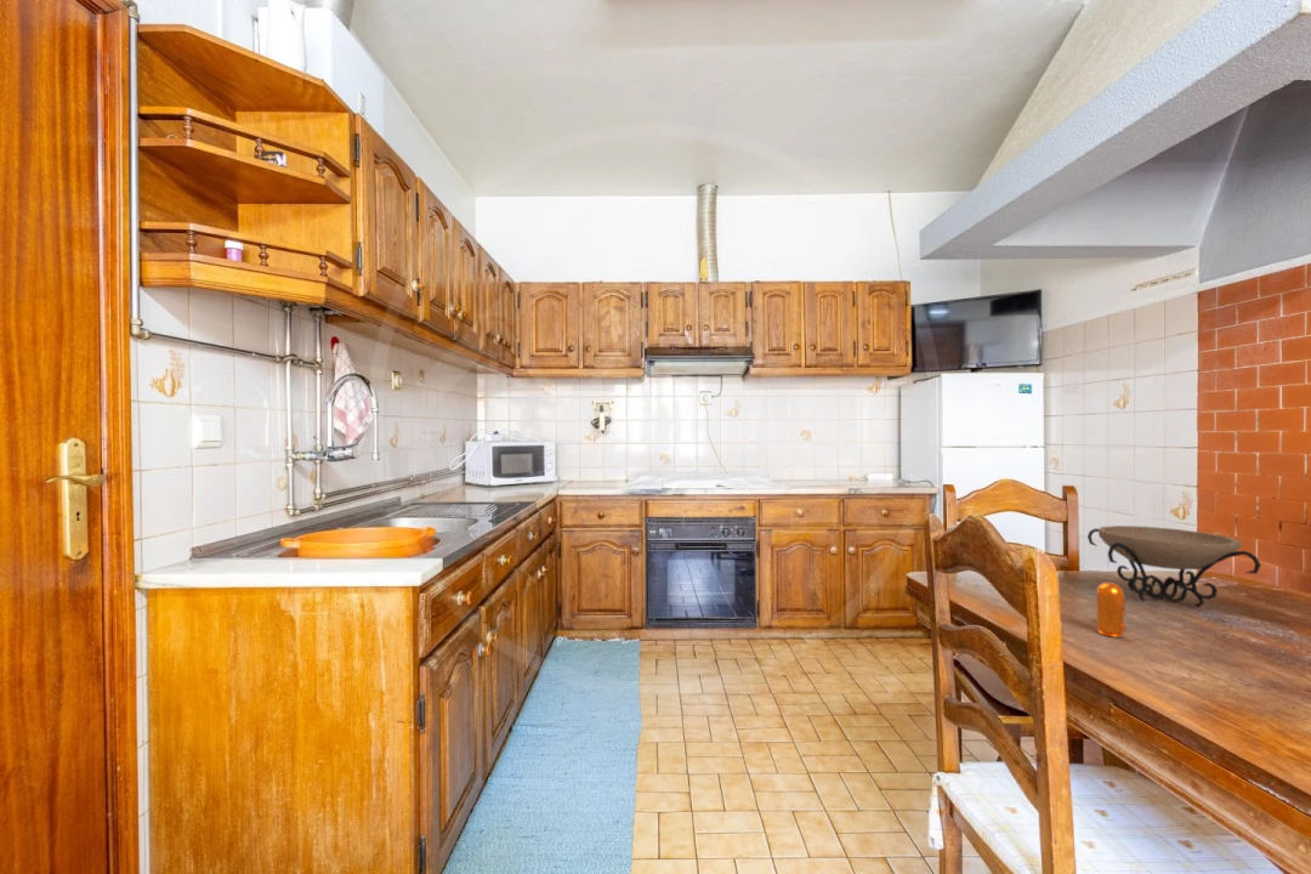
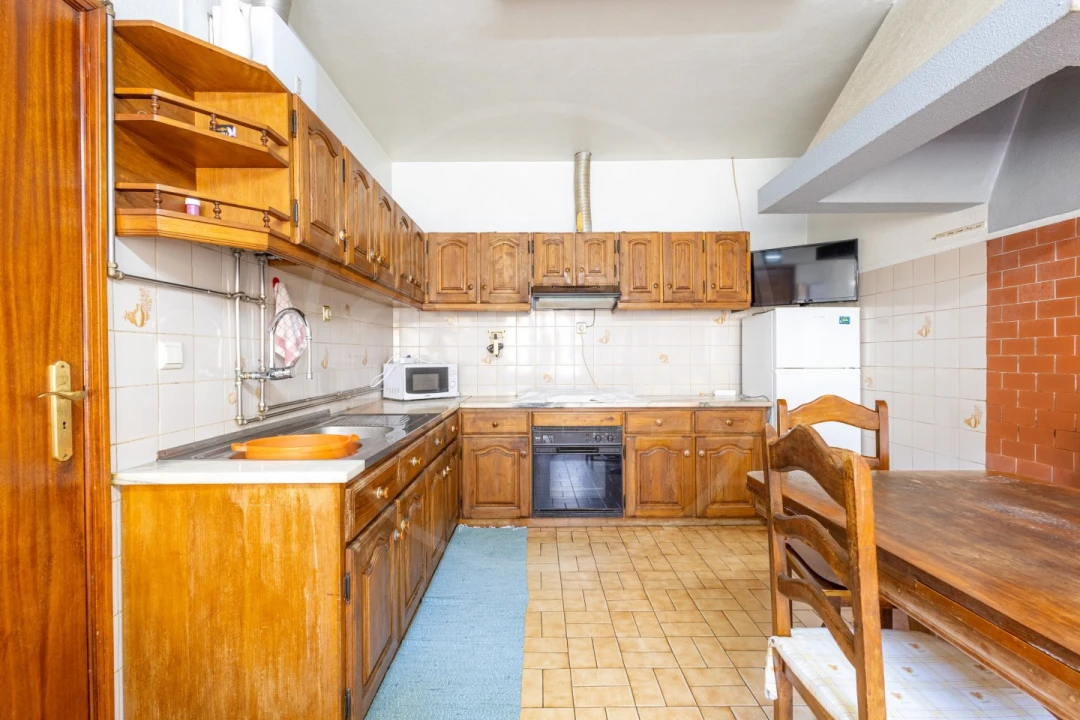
- pepper shaker (1111, 605)
- decorative bowl (1163, 567)
